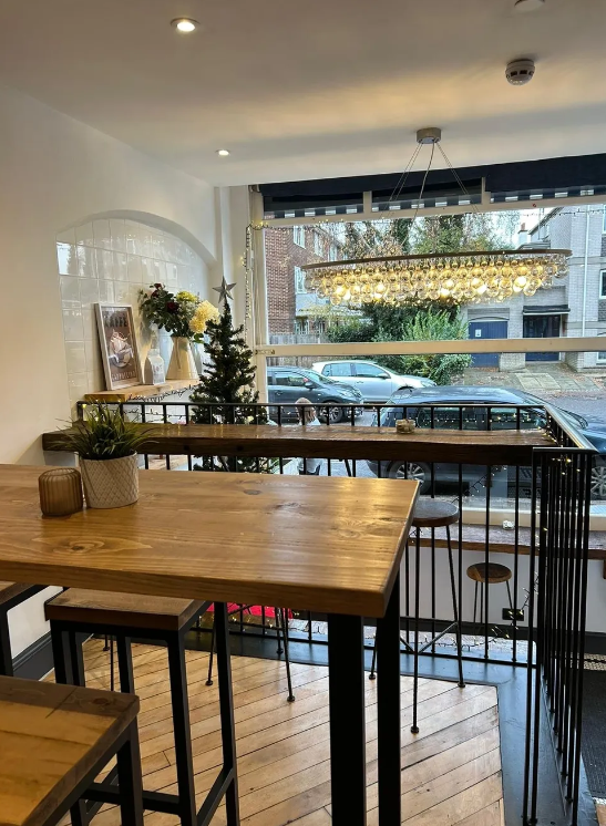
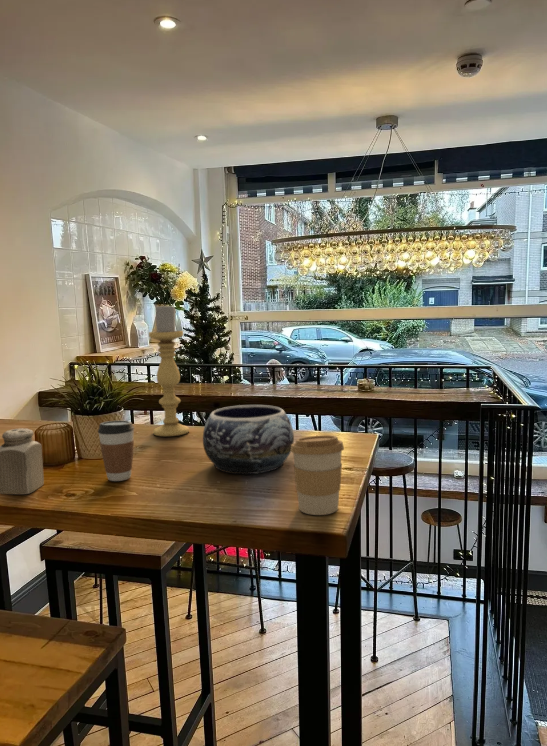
+ decorative bowl (248, 437)
+ coffee cup (317, 472)
+ salt shaker (19, 459)
+ coffee cup (117, 450)
+ candle holder (167, 368)
